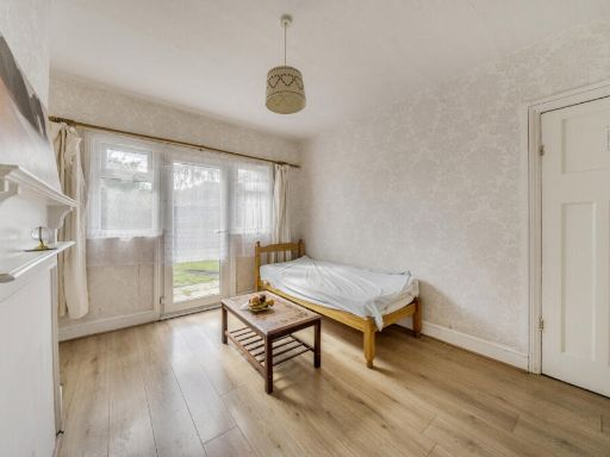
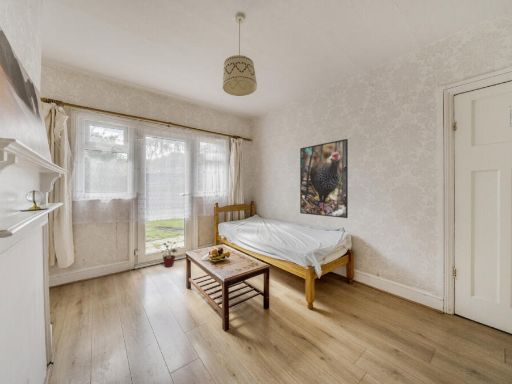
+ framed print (321, 179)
+ potted plant (168, 252)
